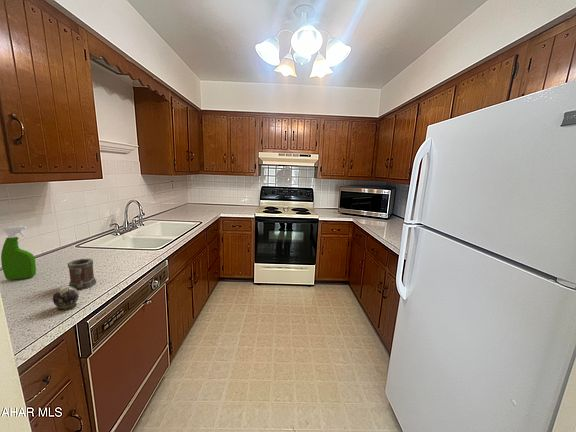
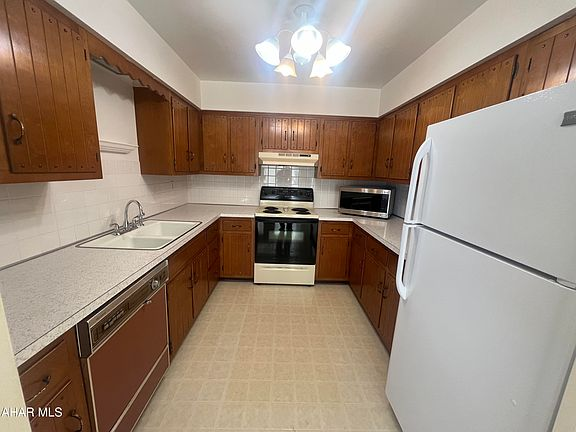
- decorative egg (66, 297)
- mug (81, 274)
- spray bottle (17, 252)
